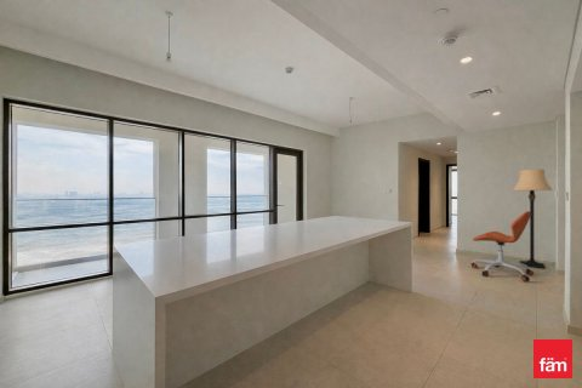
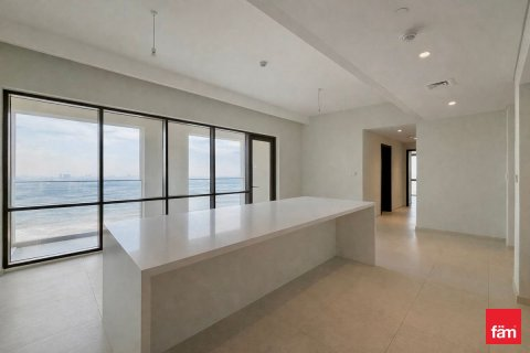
- lamp (531, 217)
- office chair (502, 241)
